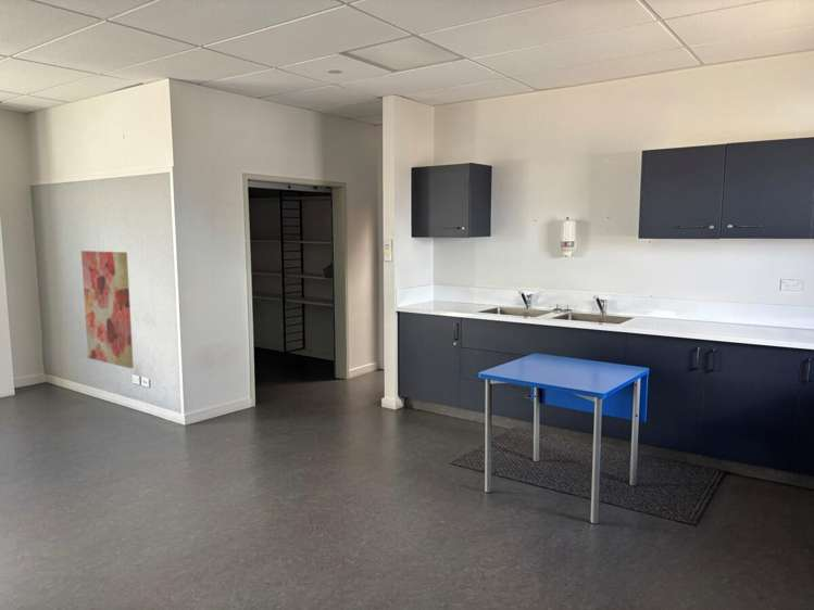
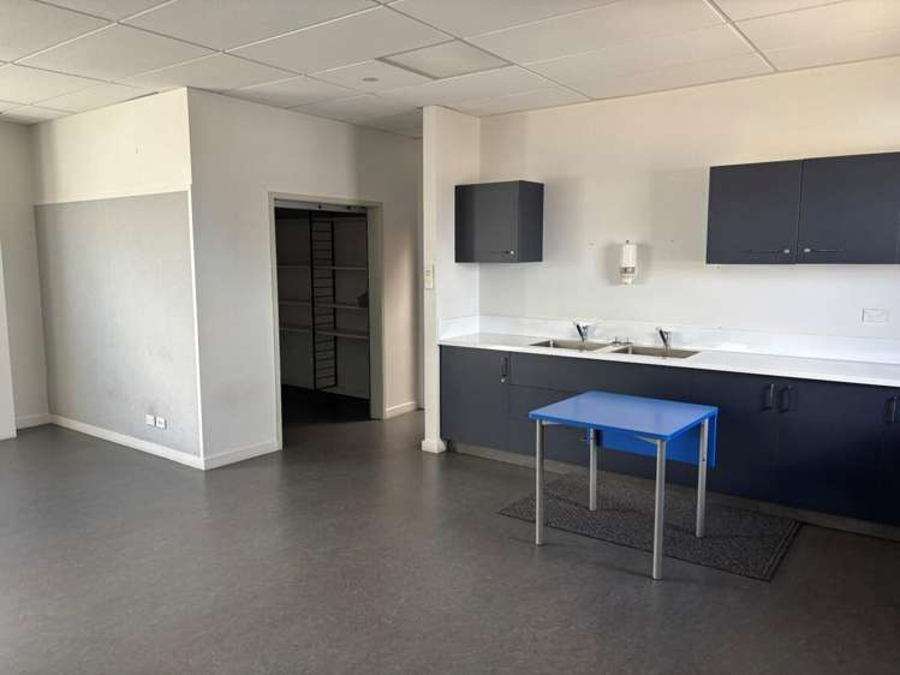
- wall art (107, 307)
